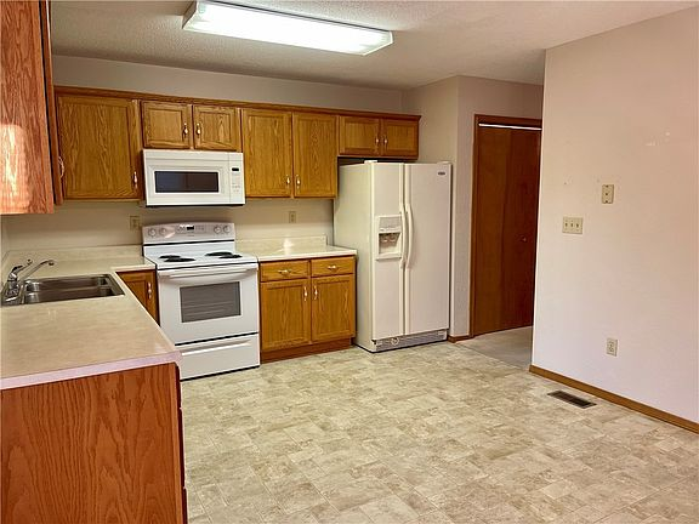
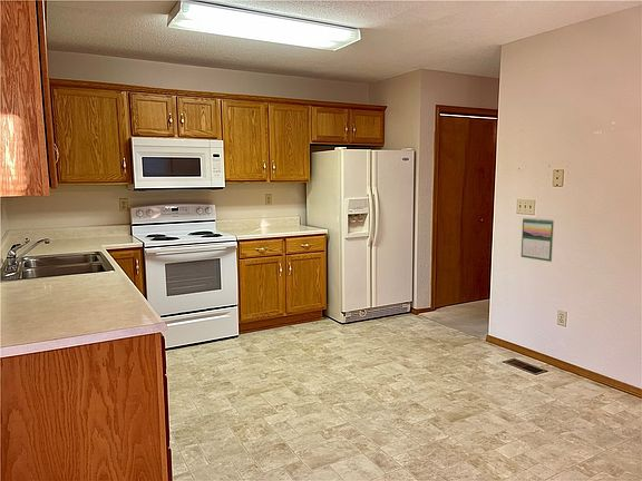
+ calendar (536, 238)
